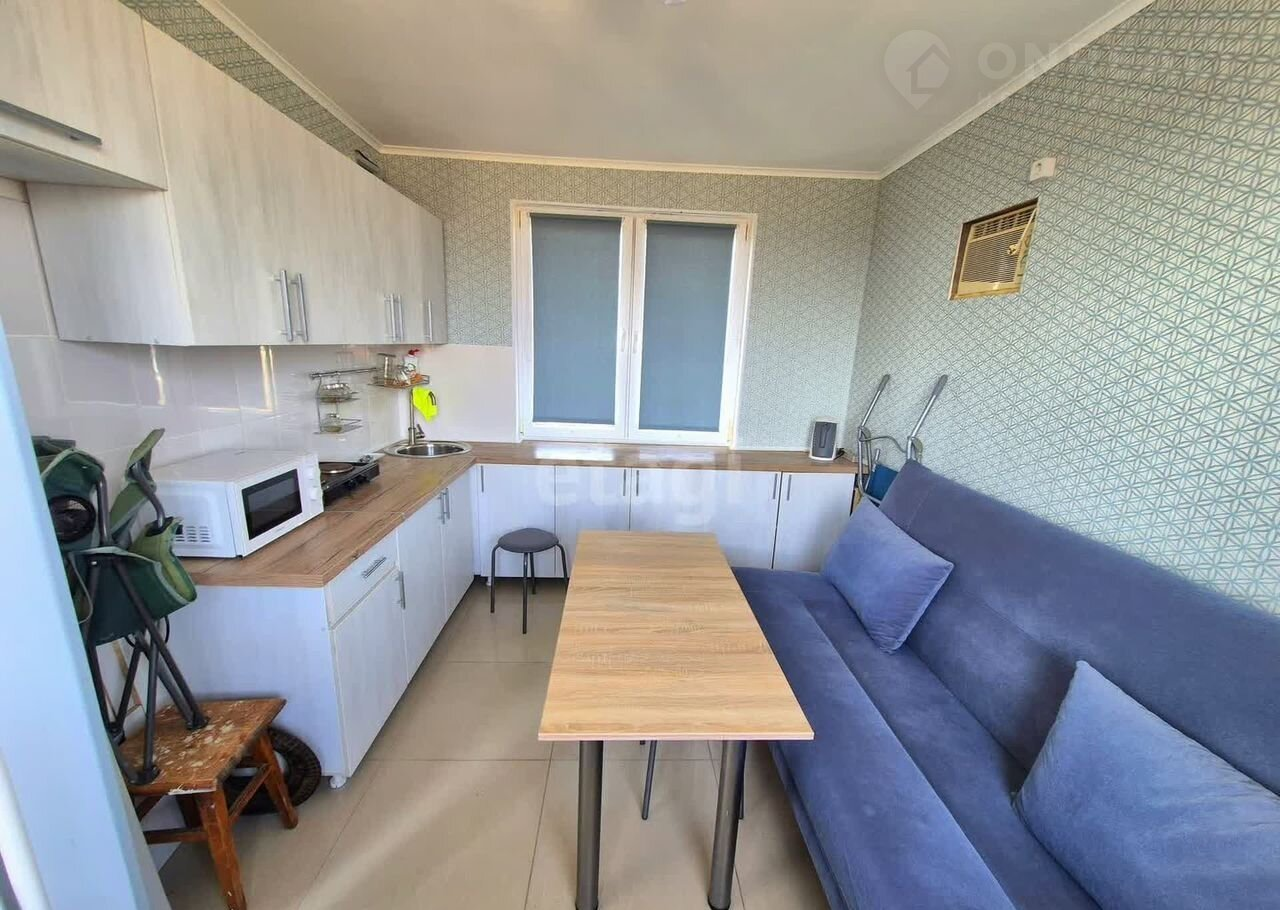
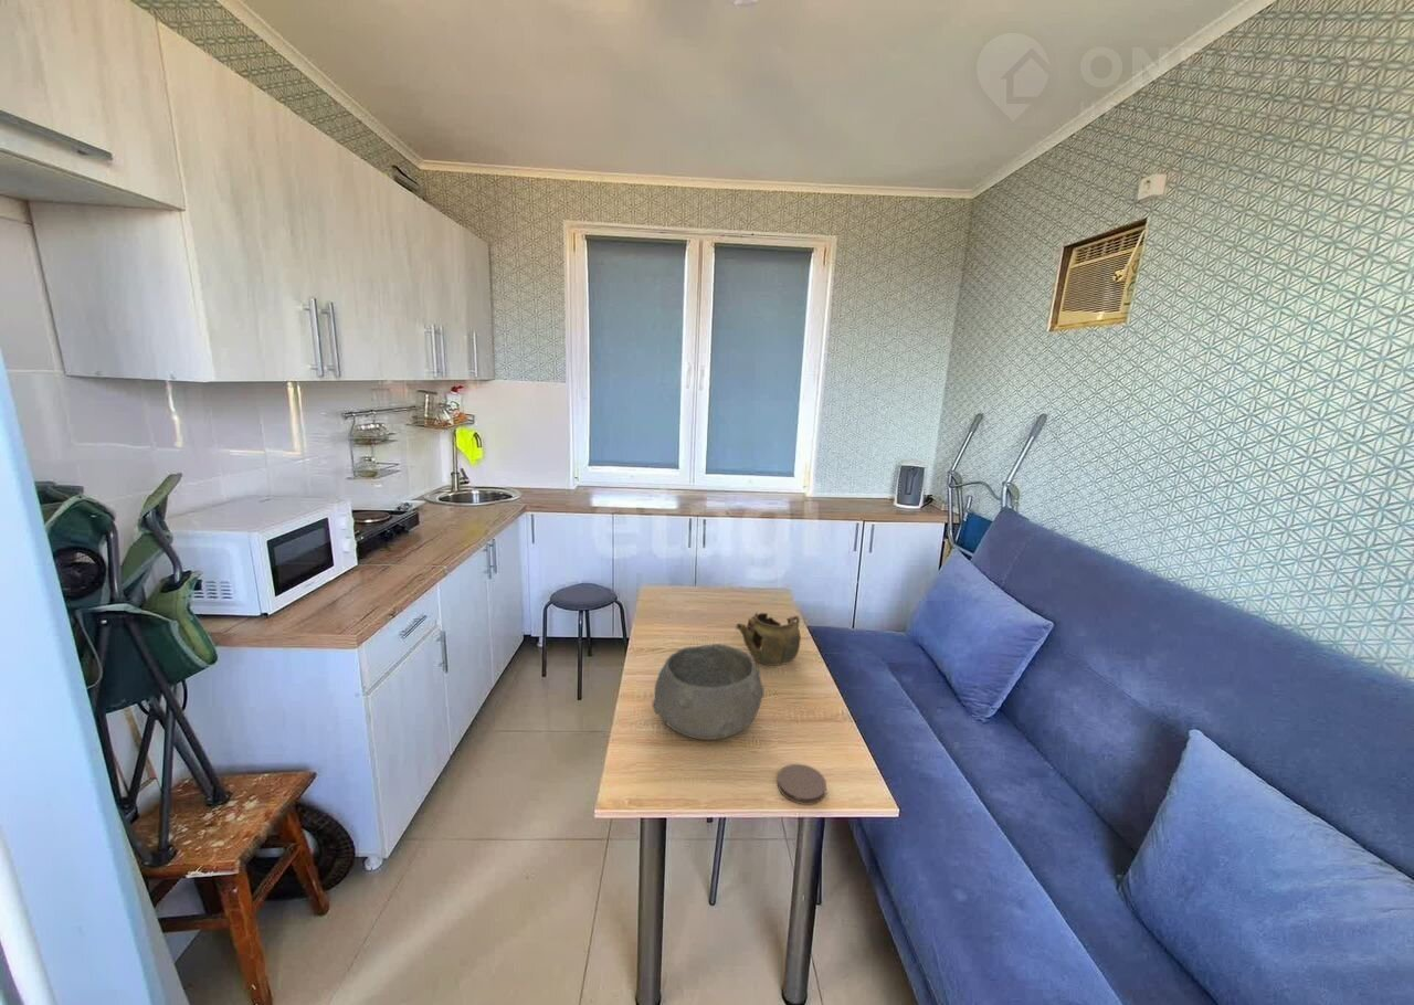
+ bowl (708, 691)
+ coaster (801, 783)
+ teapot (766, 636)
